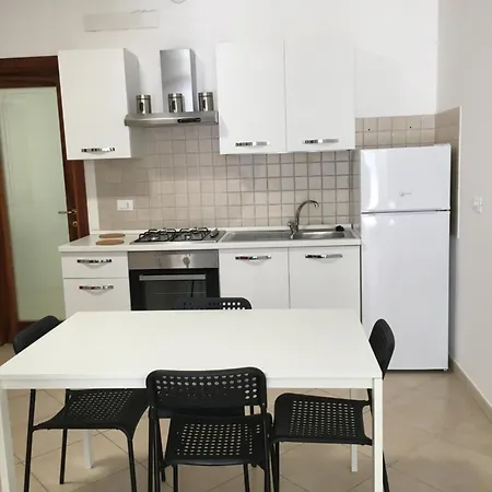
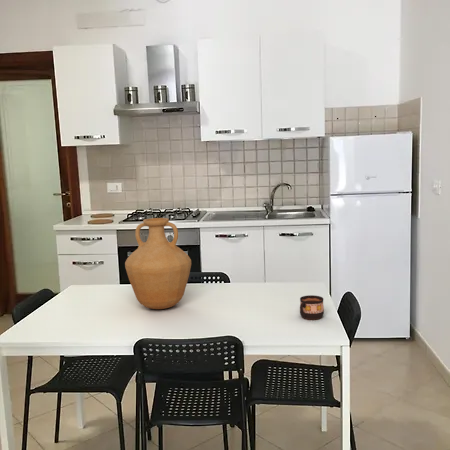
+ vase (158, 263)
+ cup (310, 307)
